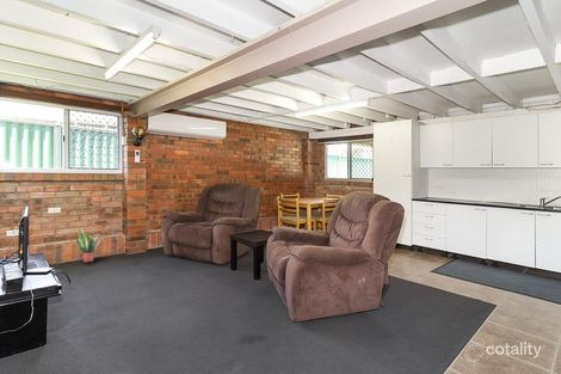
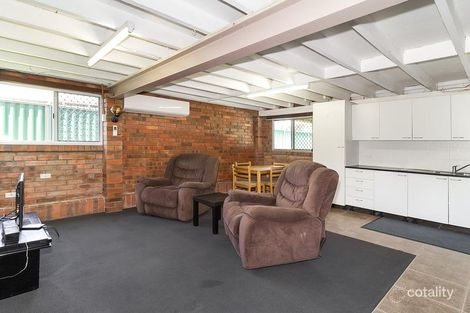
- potted plant (88, 244)
